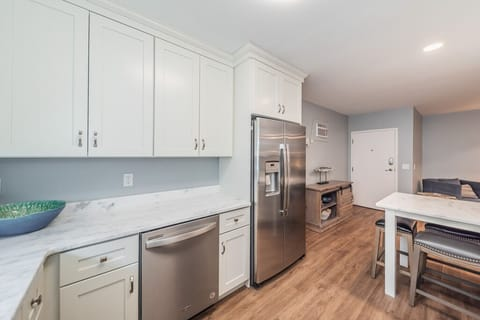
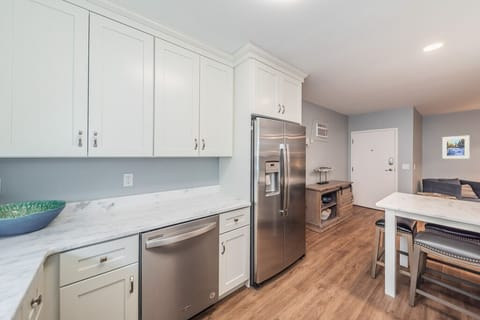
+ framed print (455, 147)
